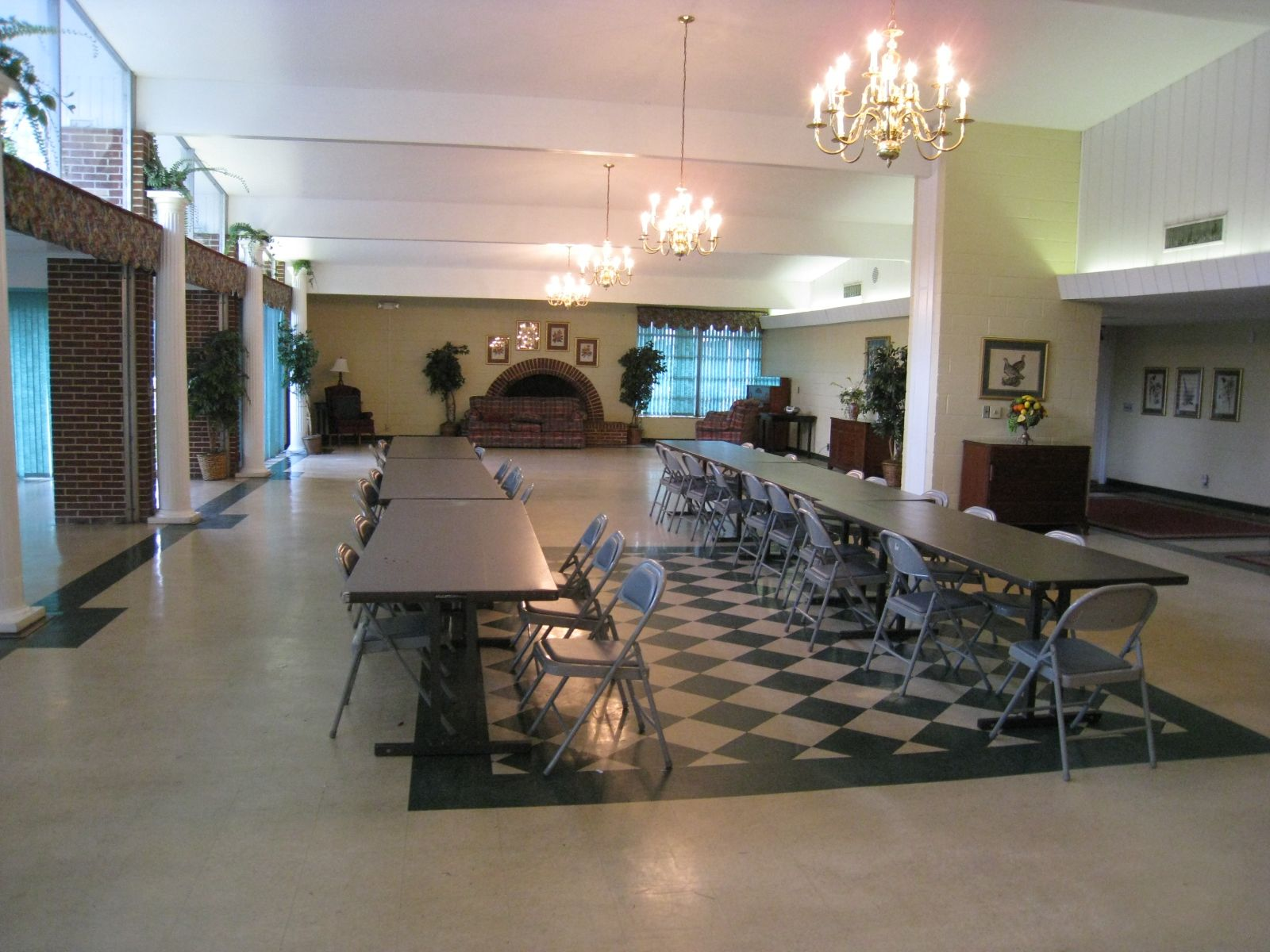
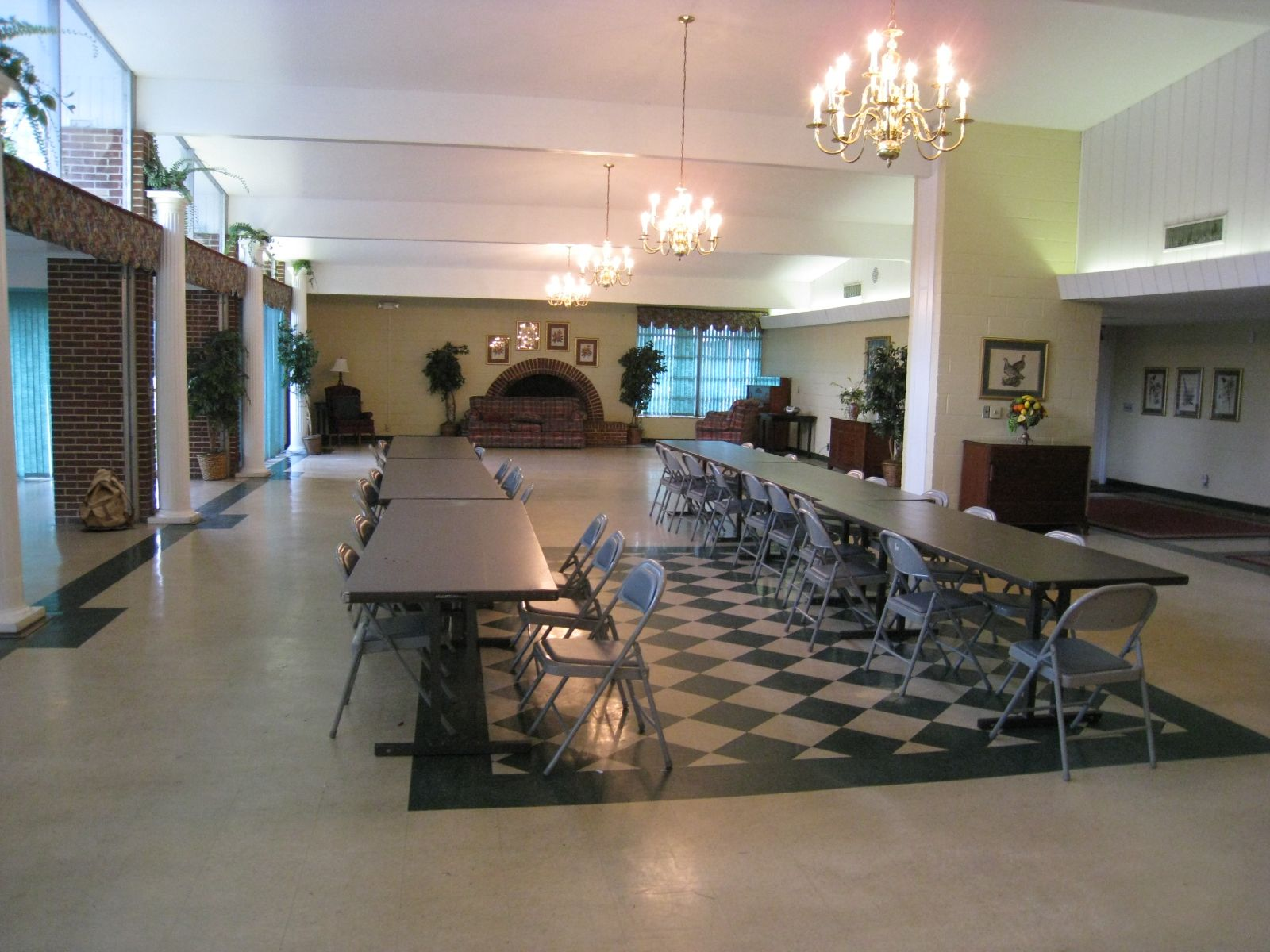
+ backpack (109, 497)
